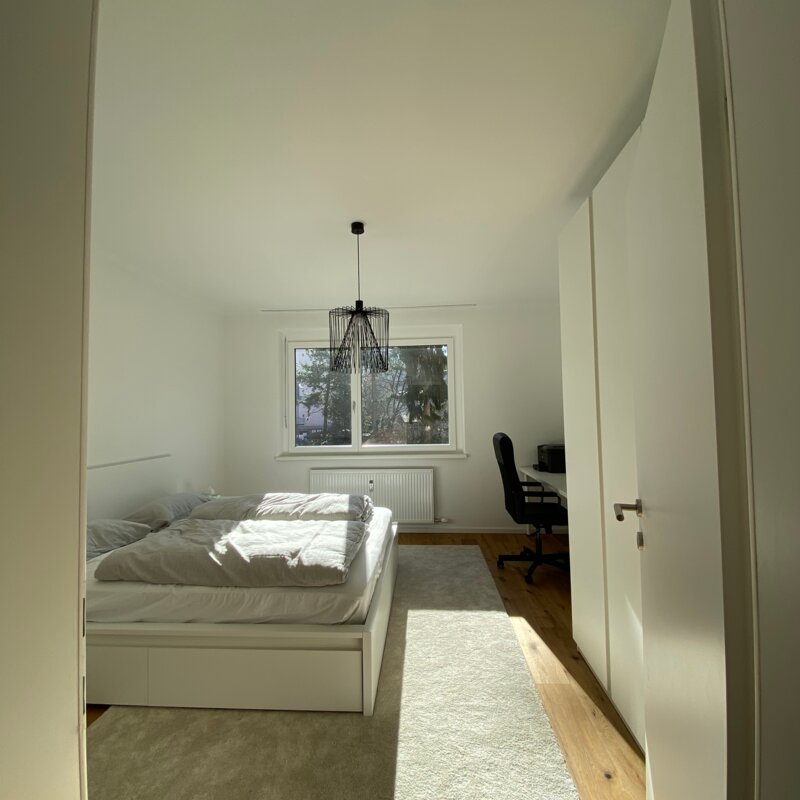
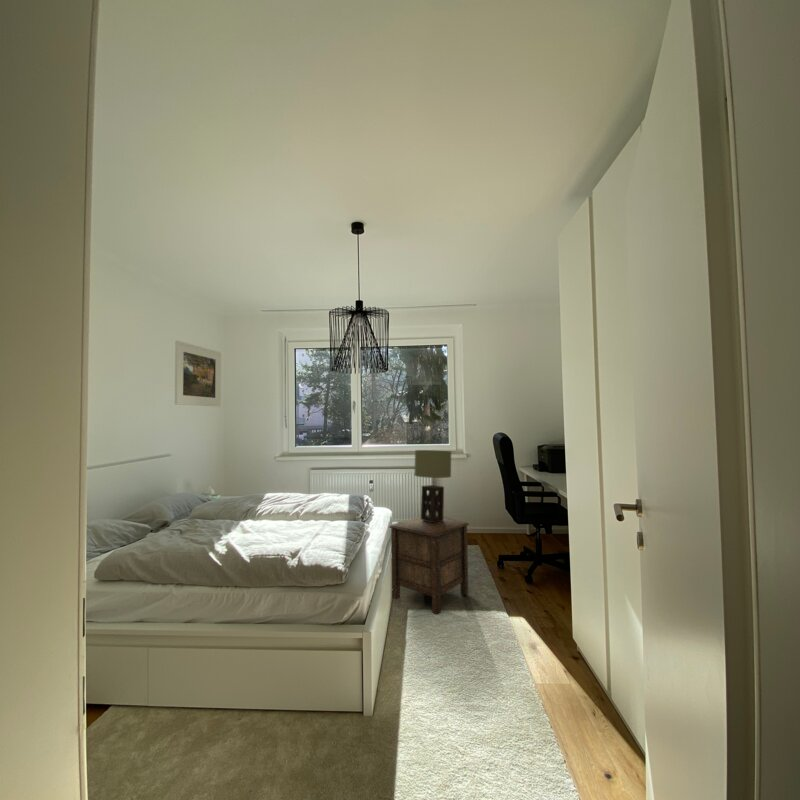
+ nightstand (429, 559)
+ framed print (199, 376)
+ table lamp (431, 485)
